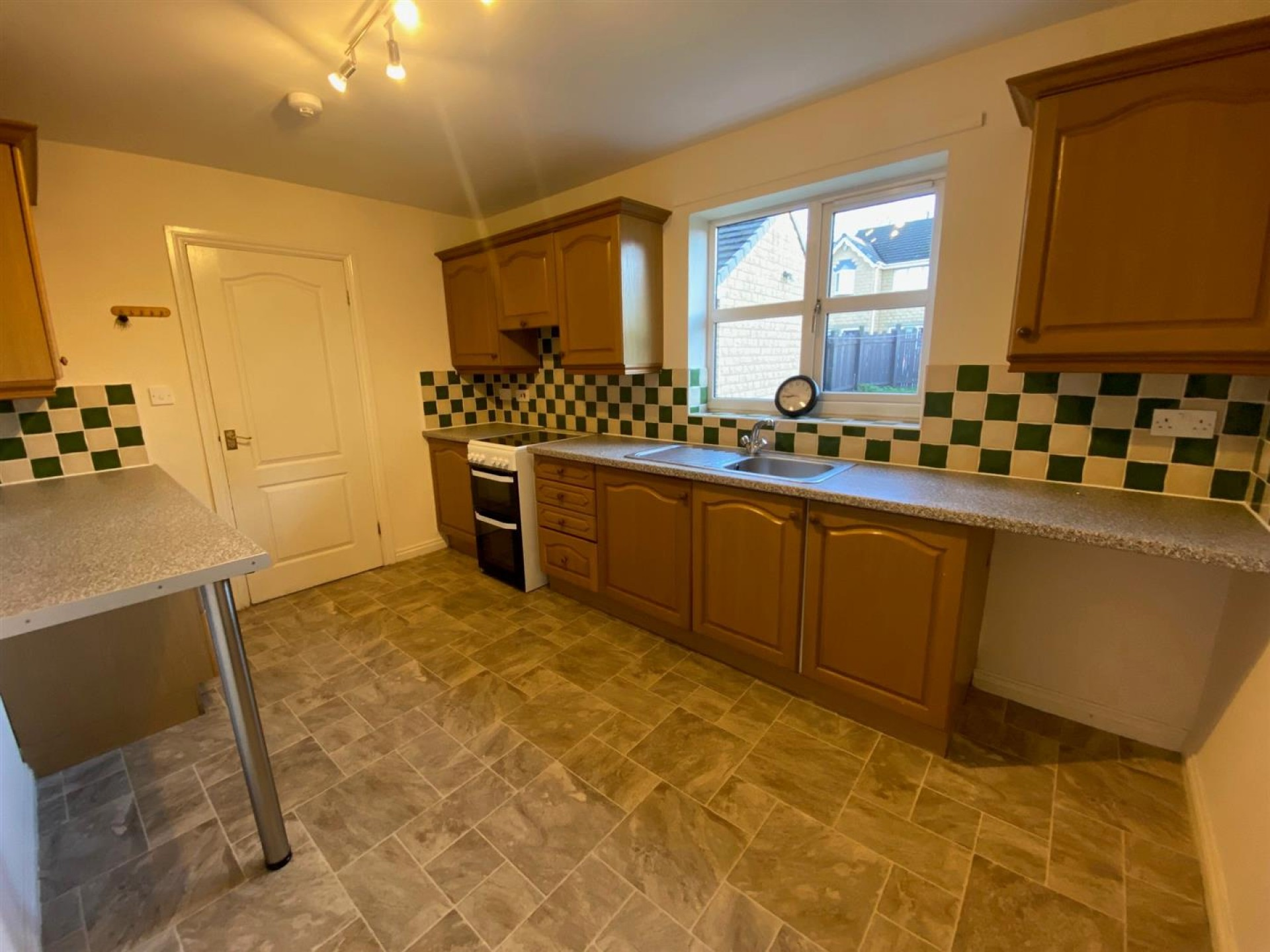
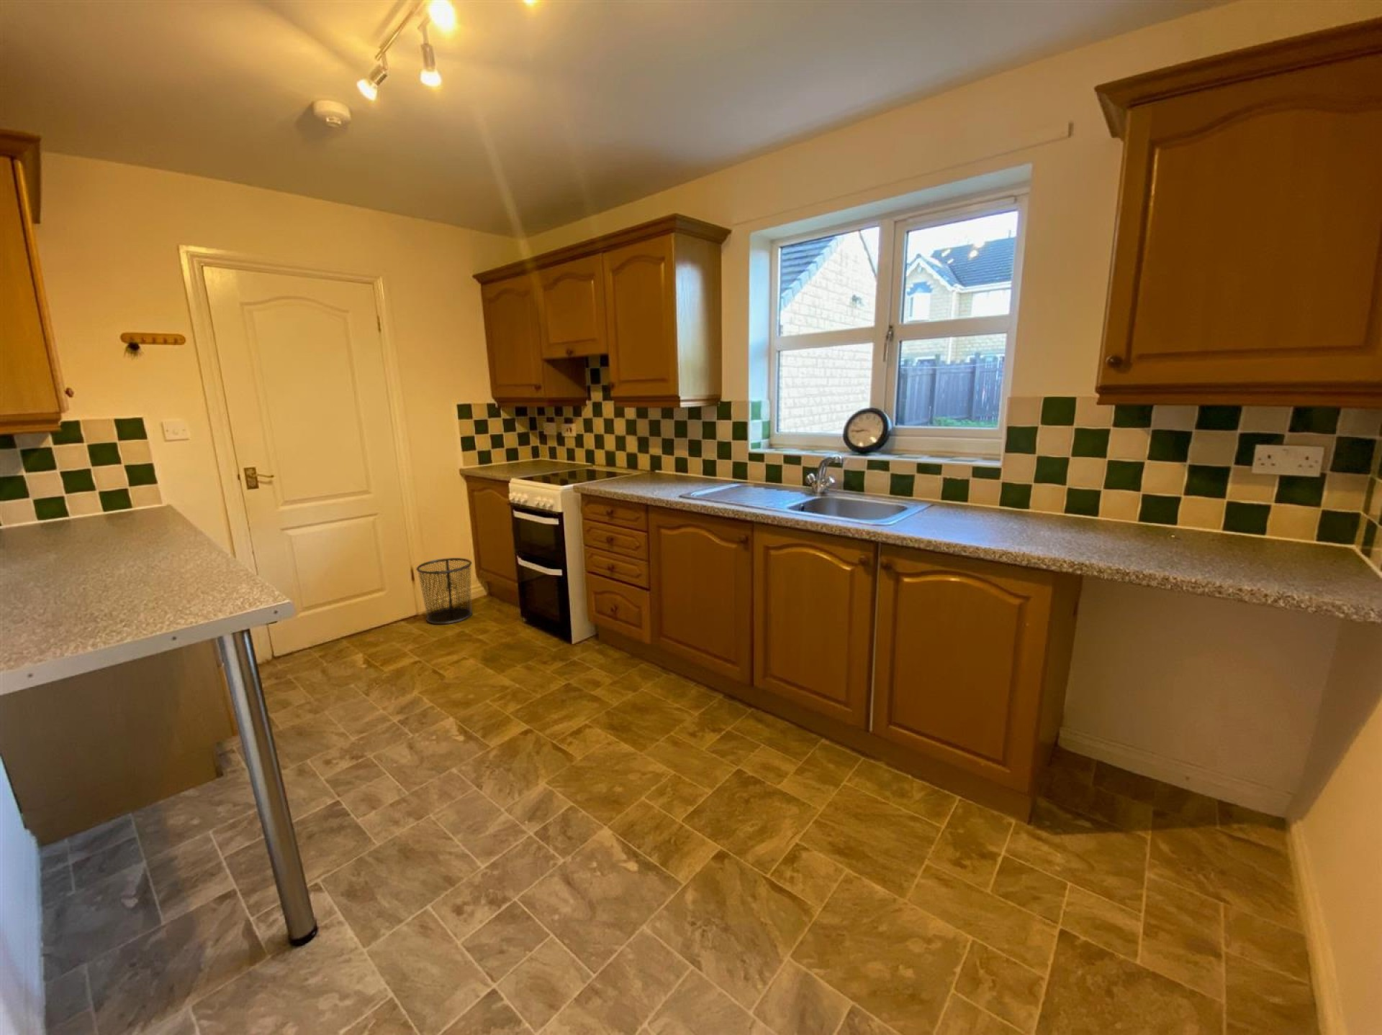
+ trash can (447, 590)
